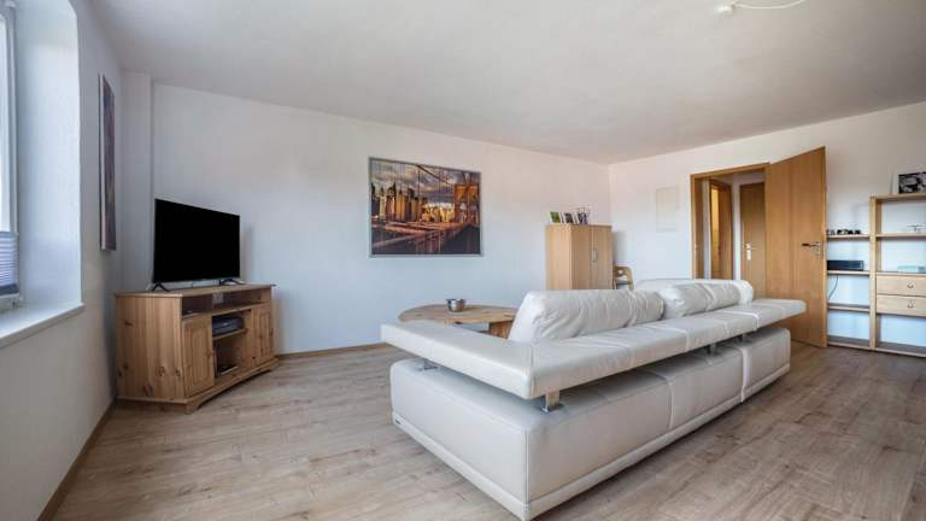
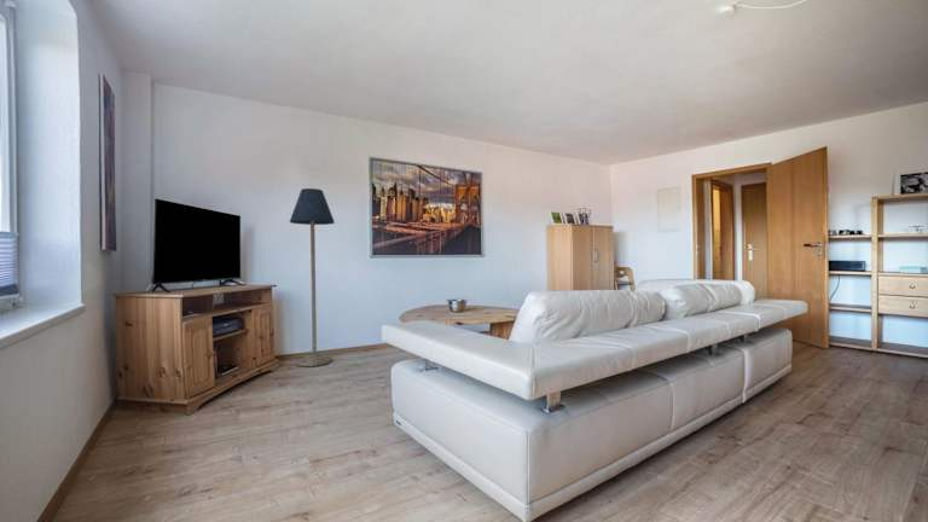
+ floor lamp (313, 276)
